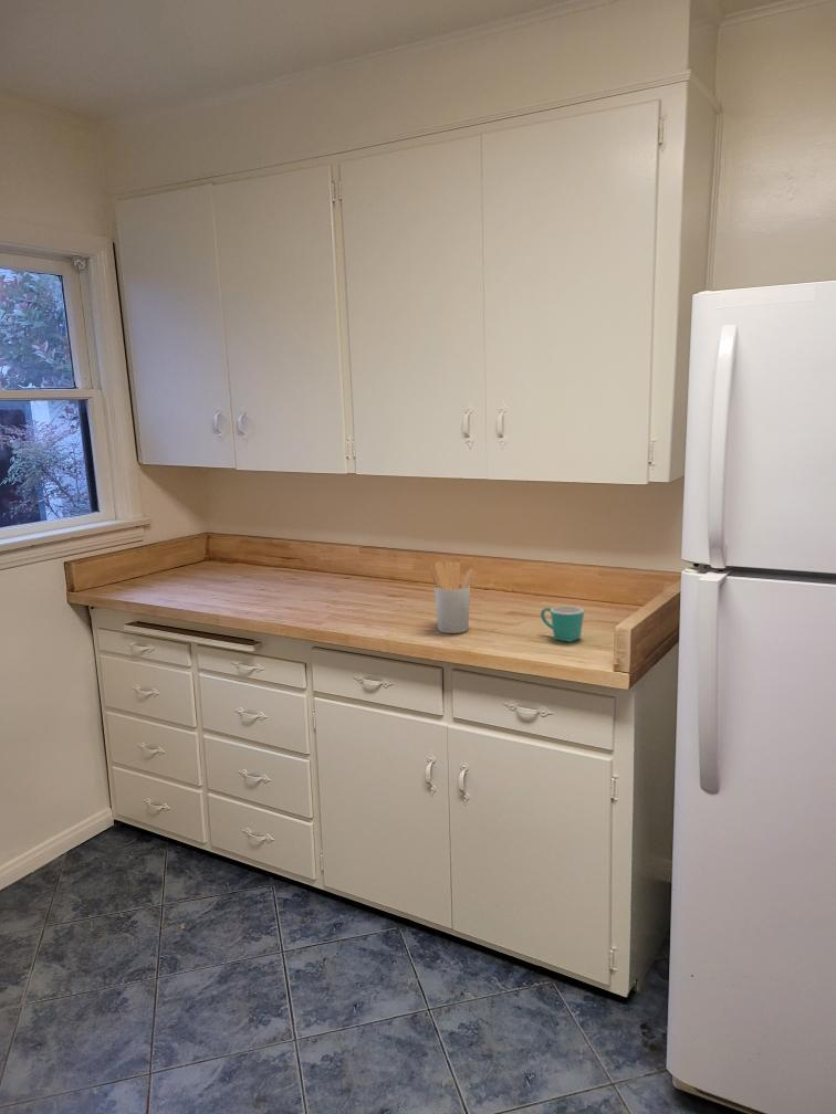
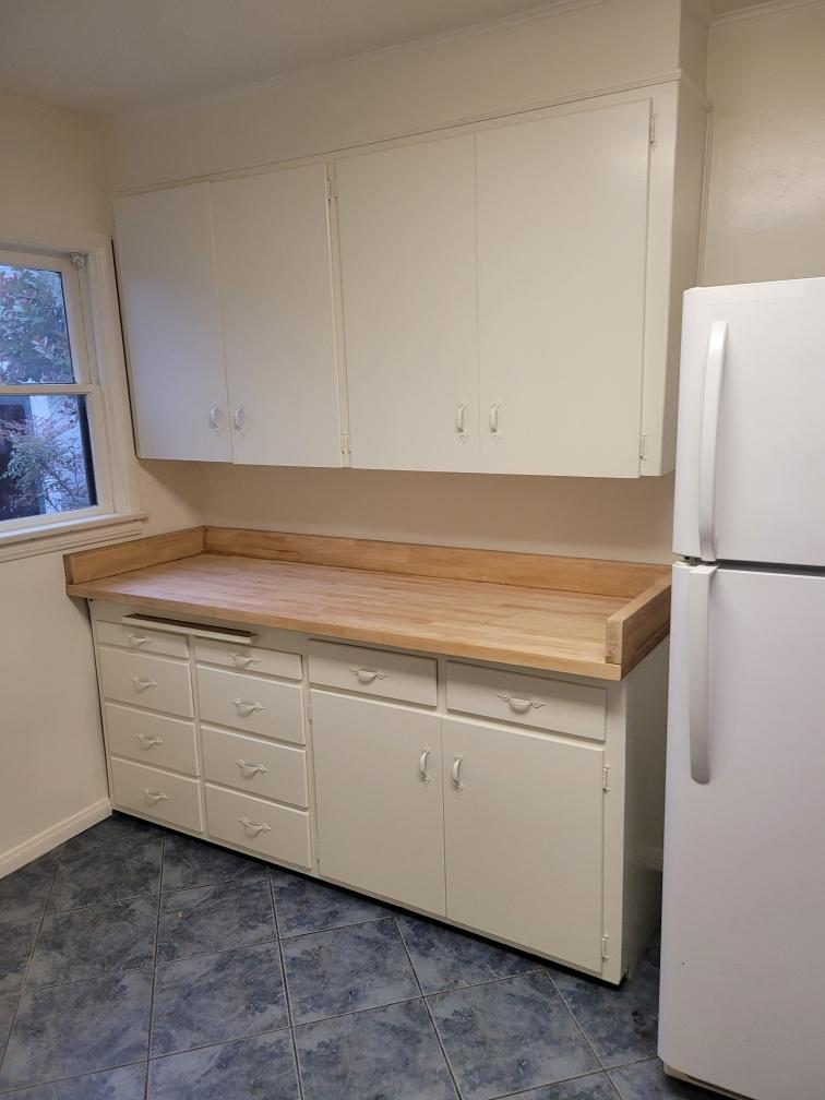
- utensil holder (450, 595)
- mug (561, 622)
